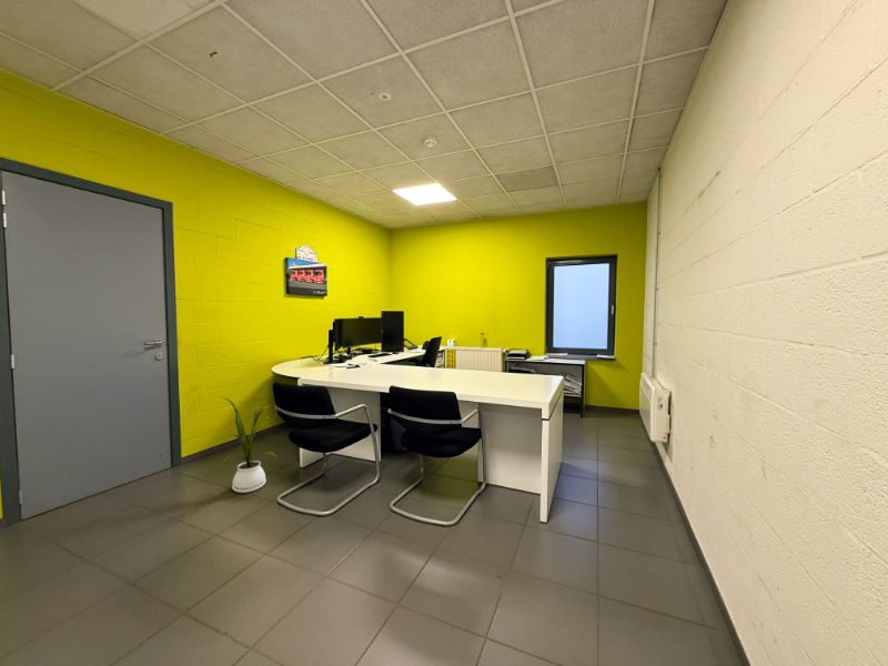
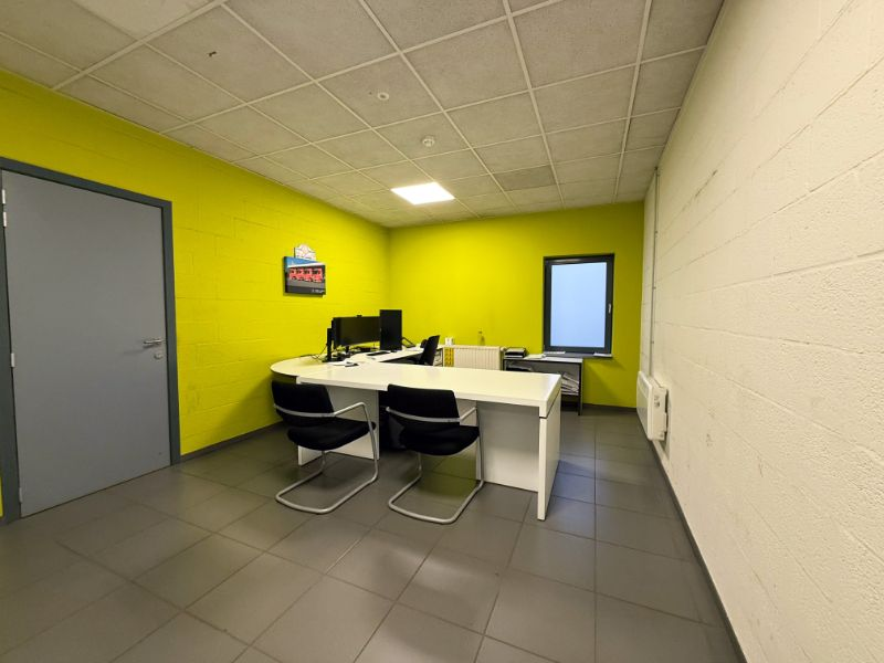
- house plant (245, 442)
